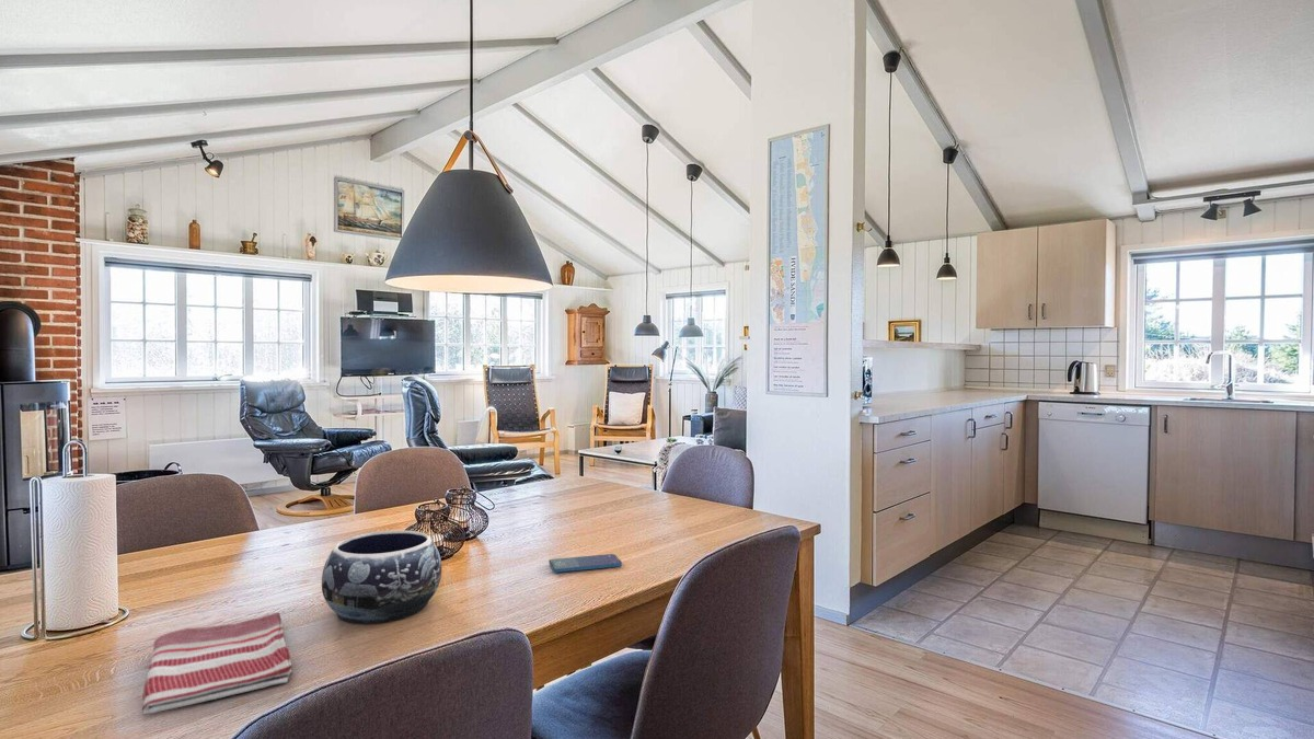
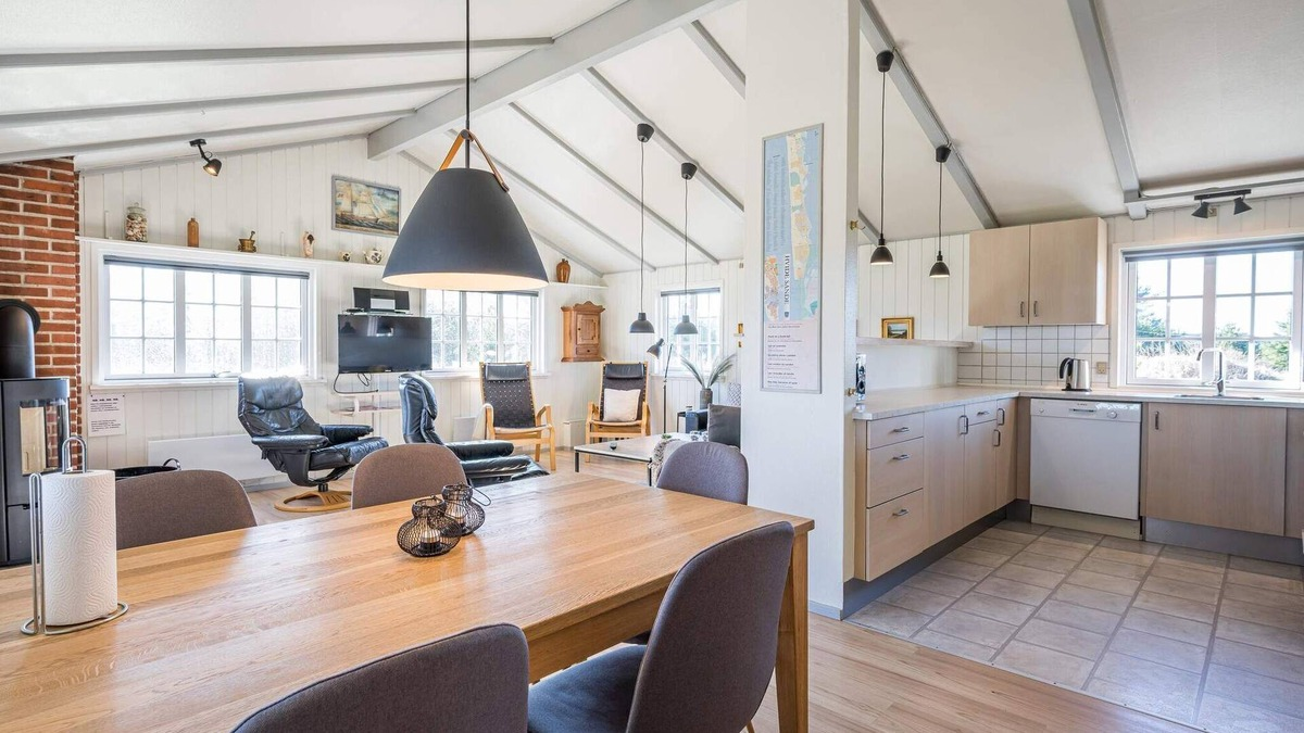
- dish towel (220, 656)
- decorative bowl (383, 574)
- smartphone (585, 563)
